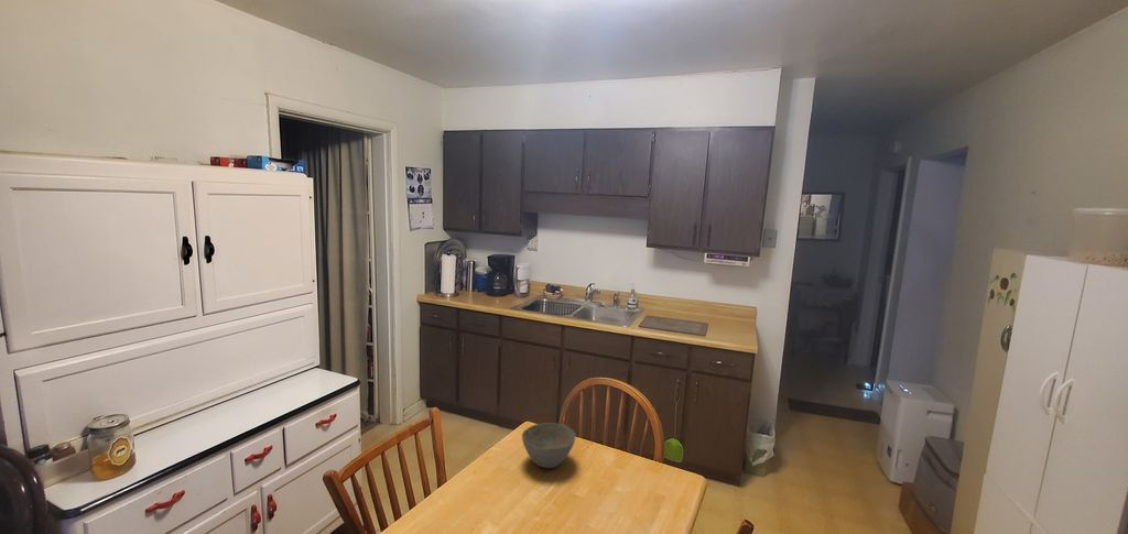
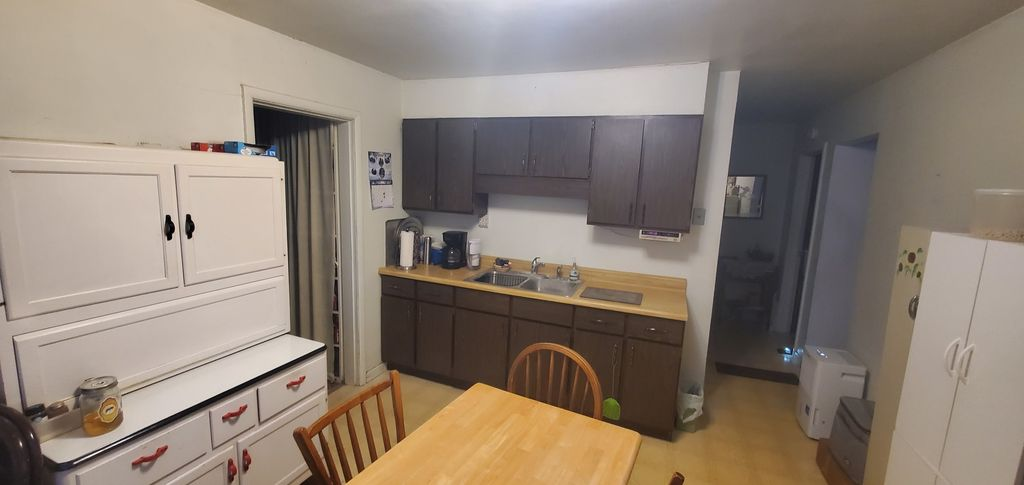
- bowl (549, 448)
